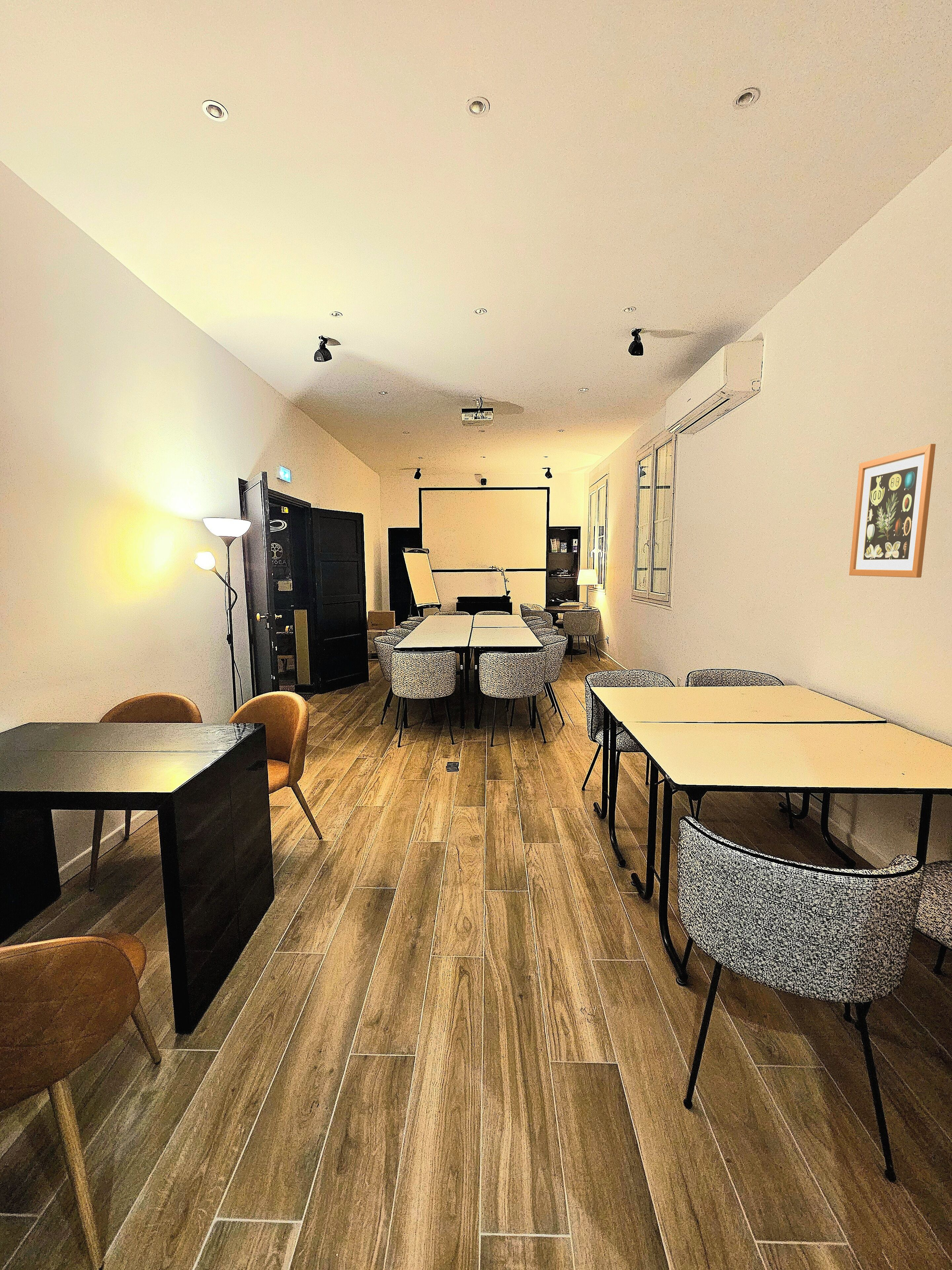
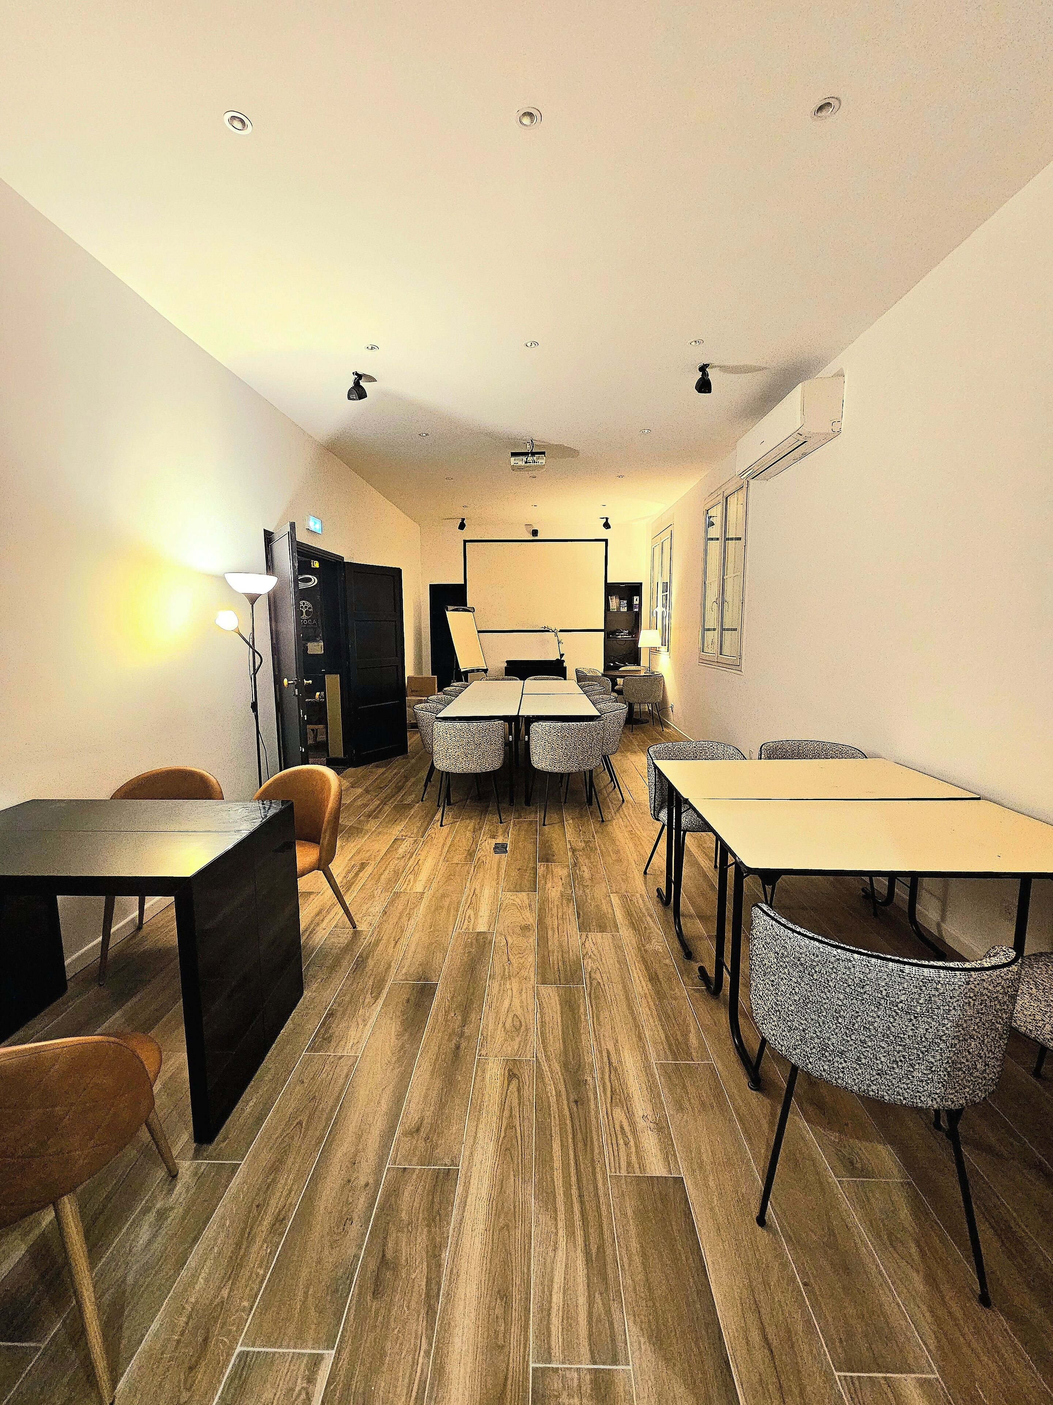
- wall art (888, 516)
